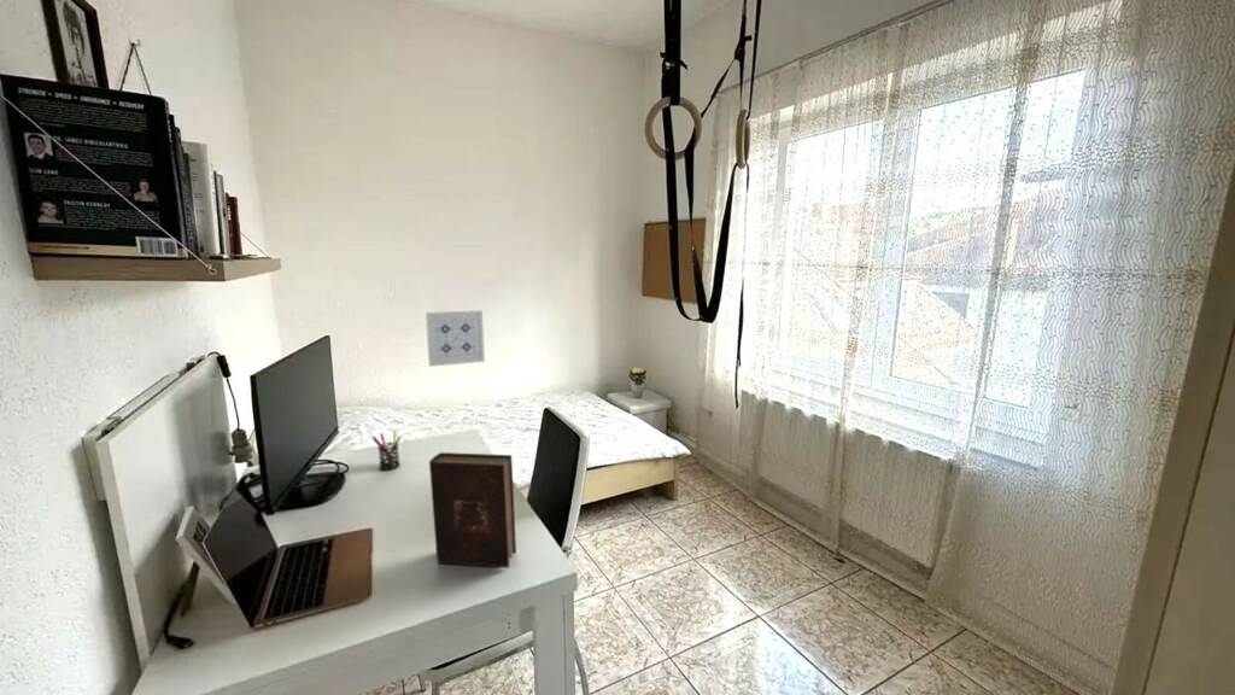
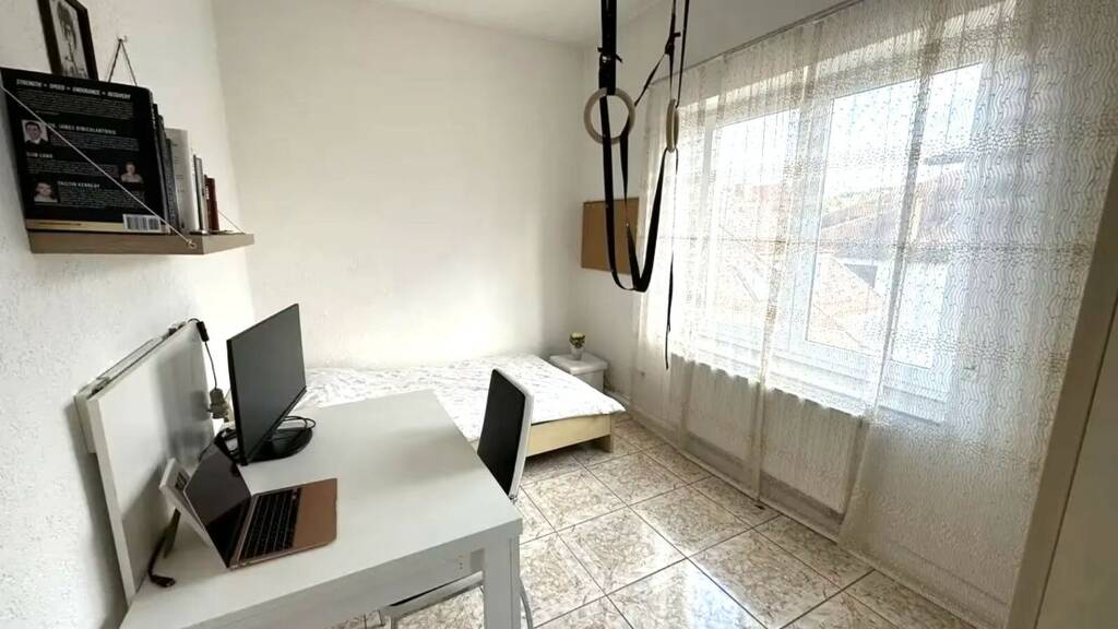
- pen holder (390, 448)
- wall art (456, 337)
- bible (474, 509)
